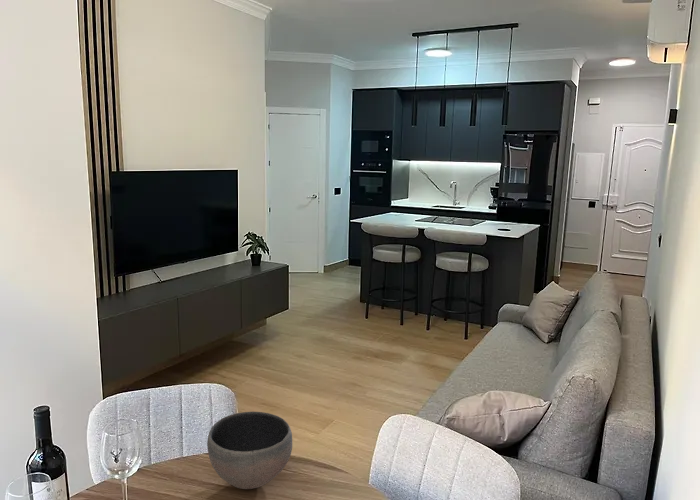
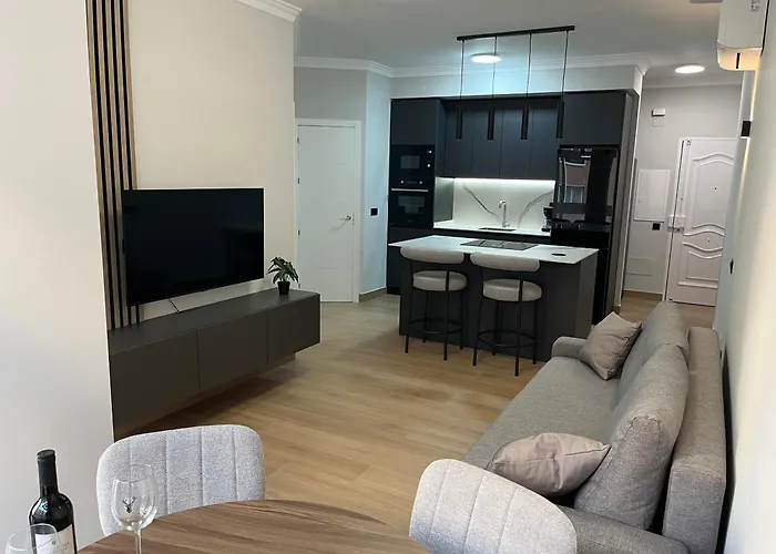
- bowl (250, 456)
